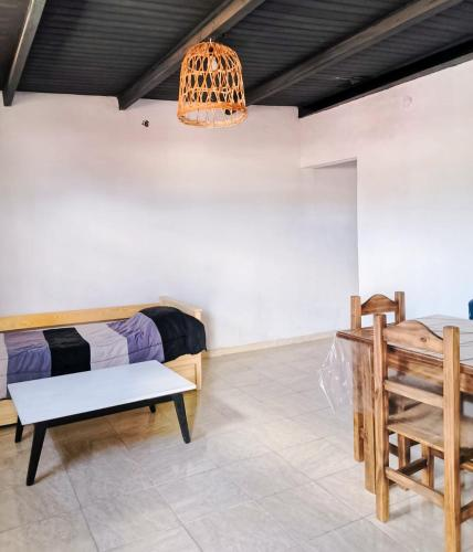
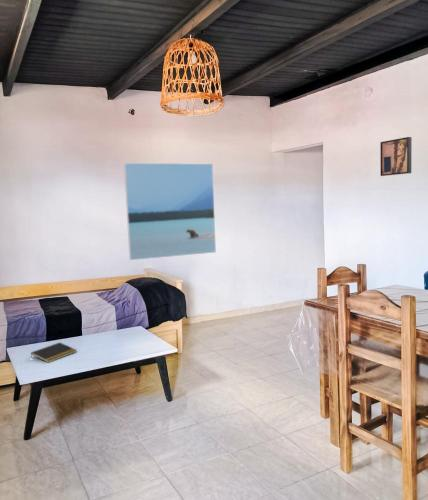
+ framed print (172, 210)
+ wall art (395, 157)
+ notepad (54, 352)
